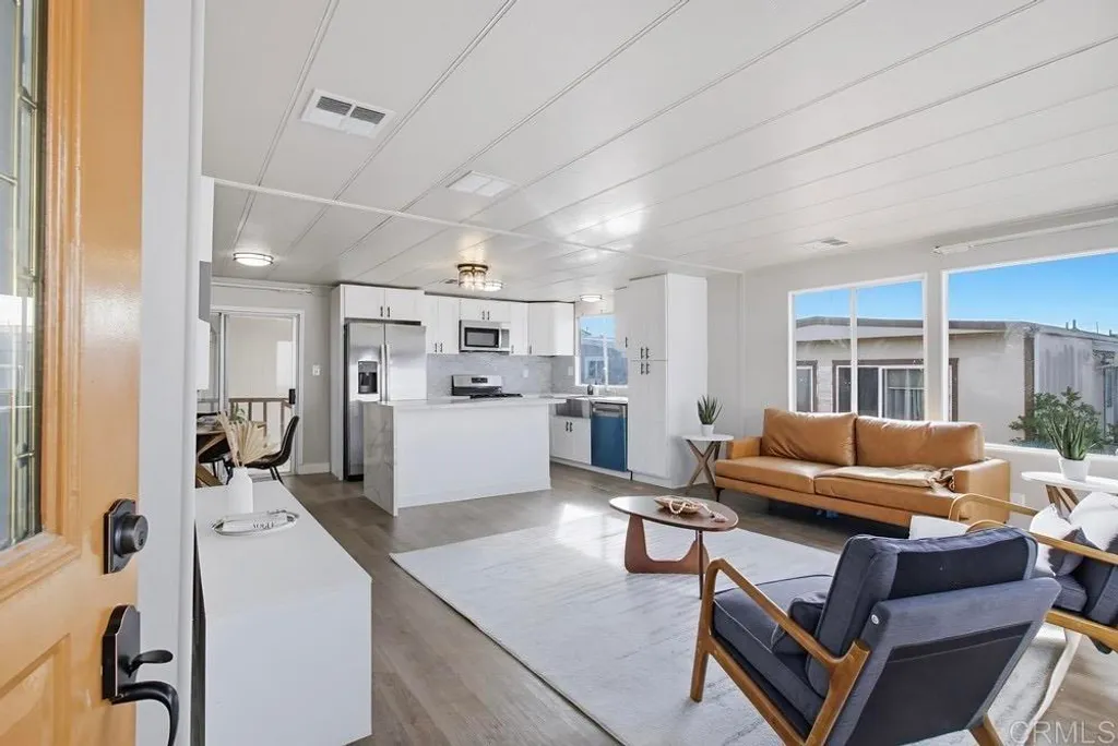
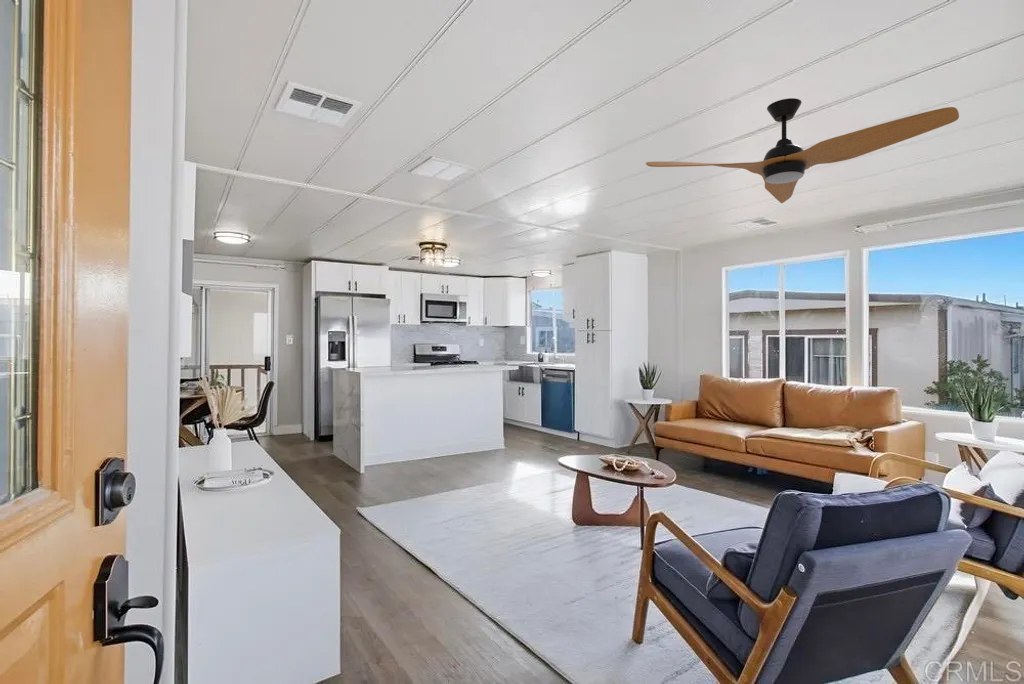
+ electric fan (782, 153)
